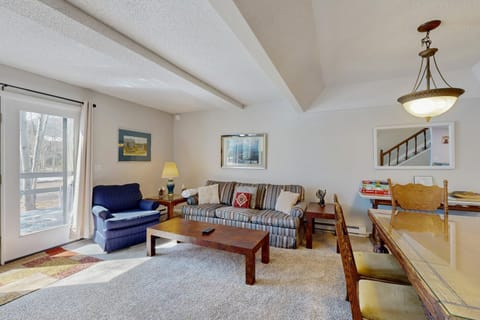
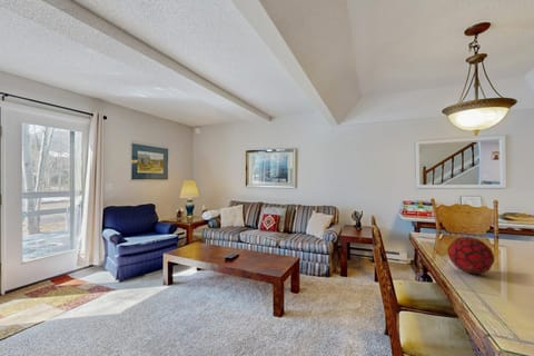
+ decorative orb (469, 255)
